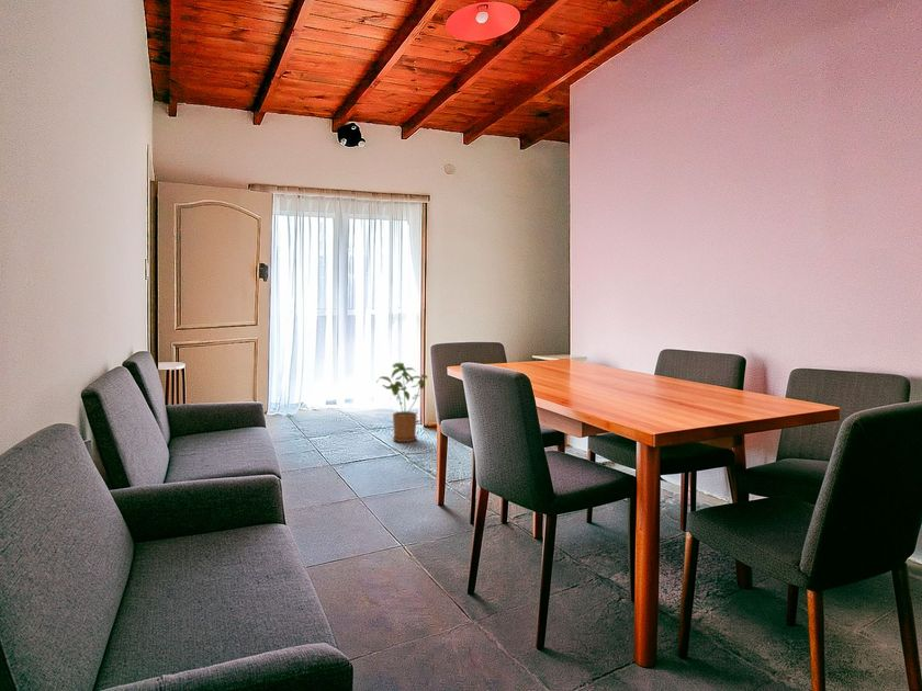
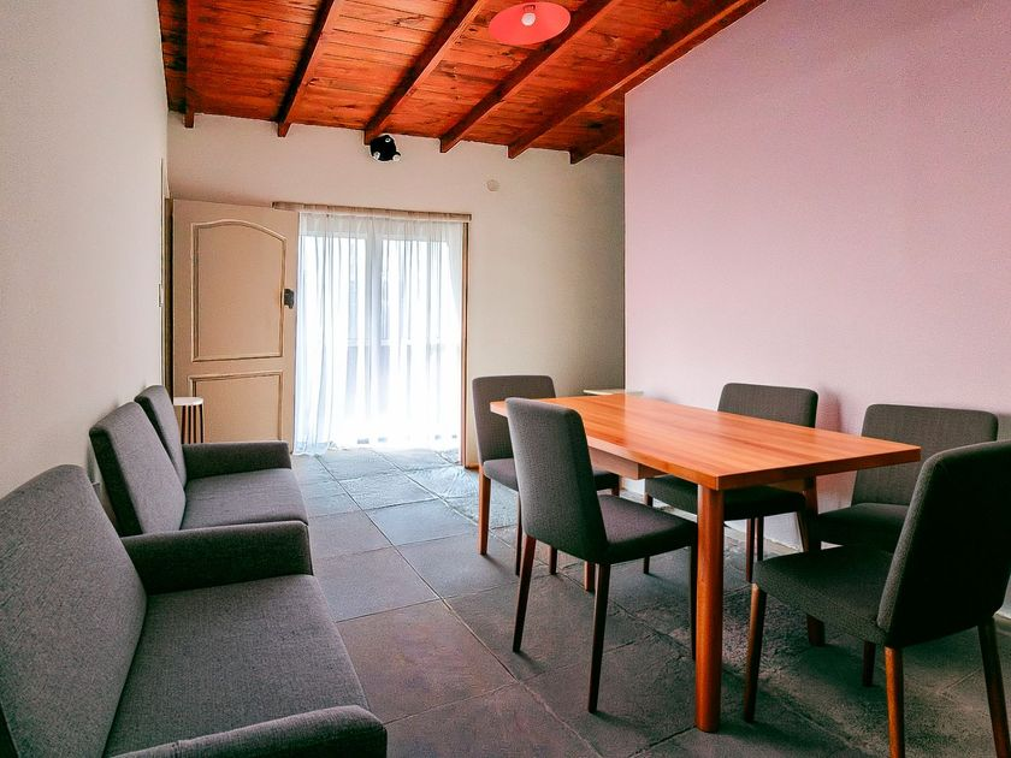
- house plant (400, 400)
